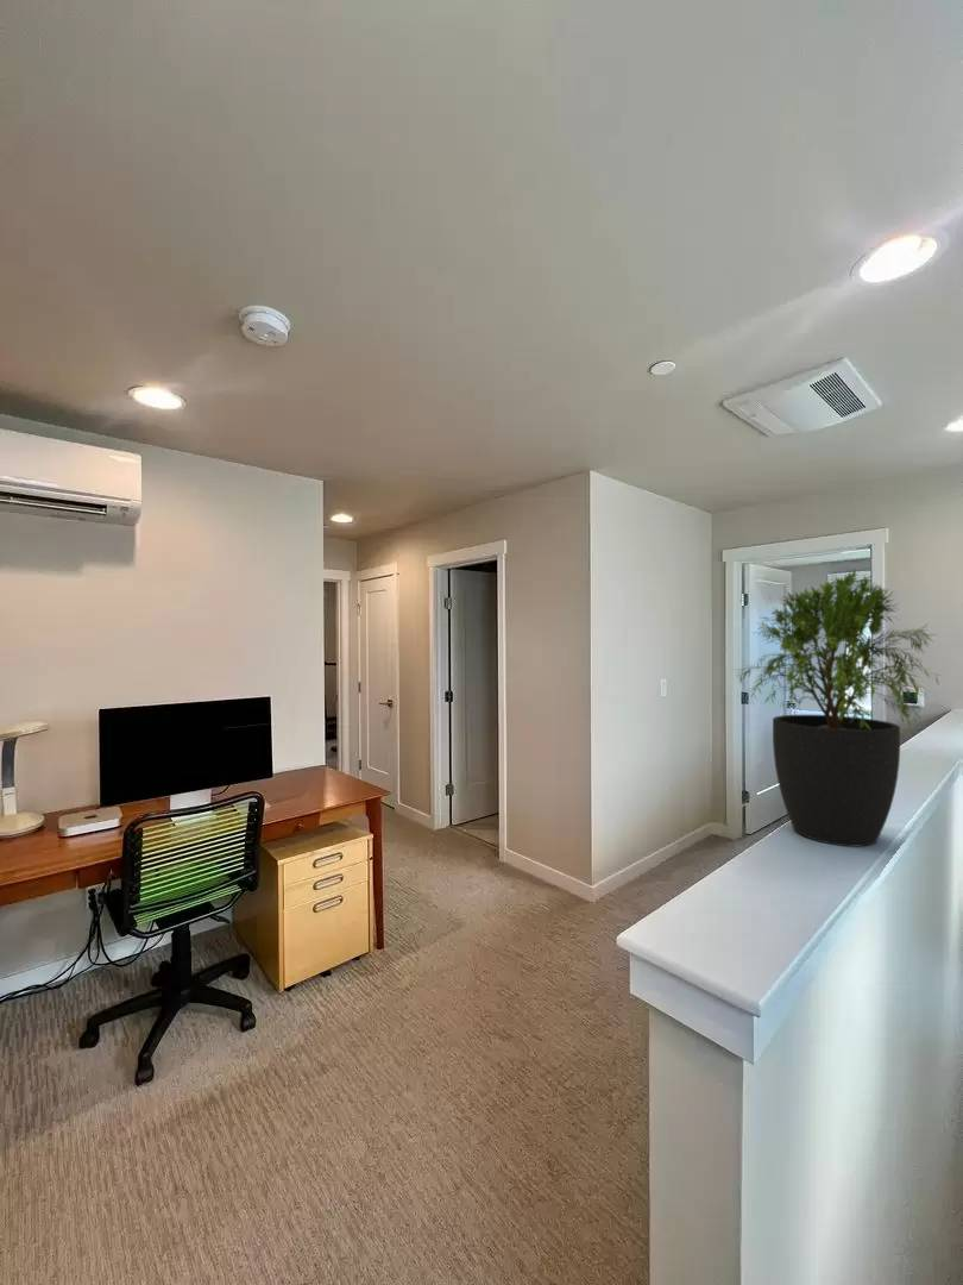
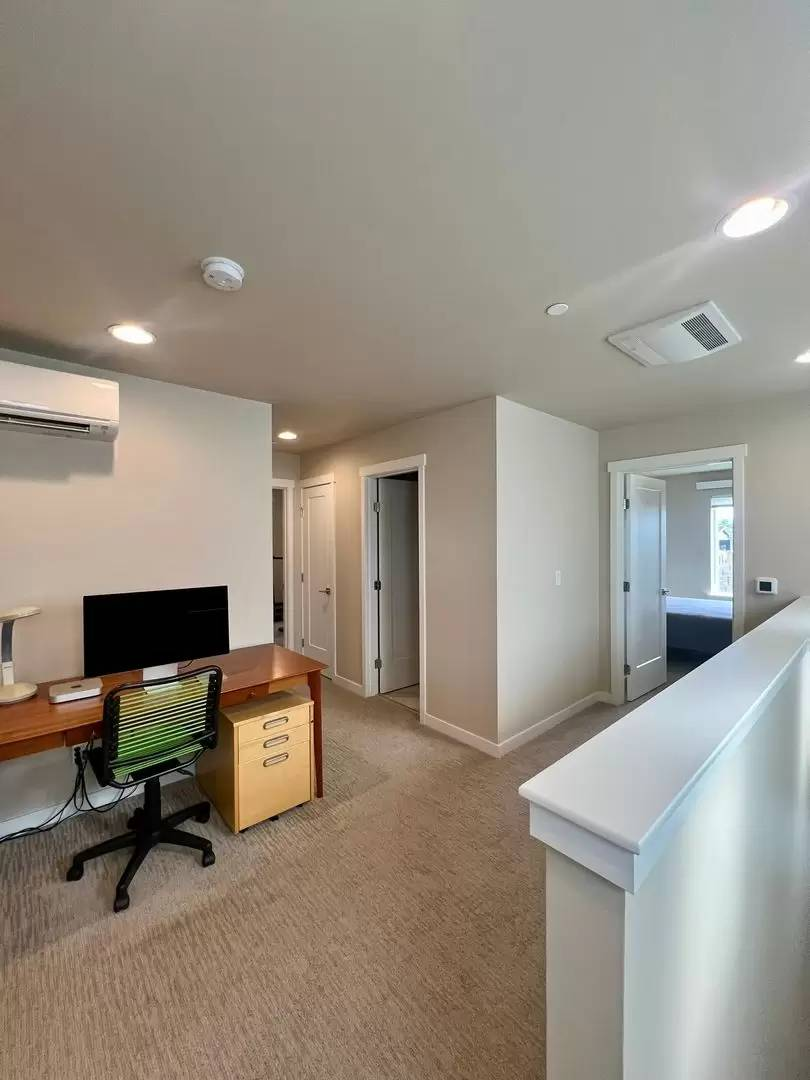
- potted plant (832, 701)
